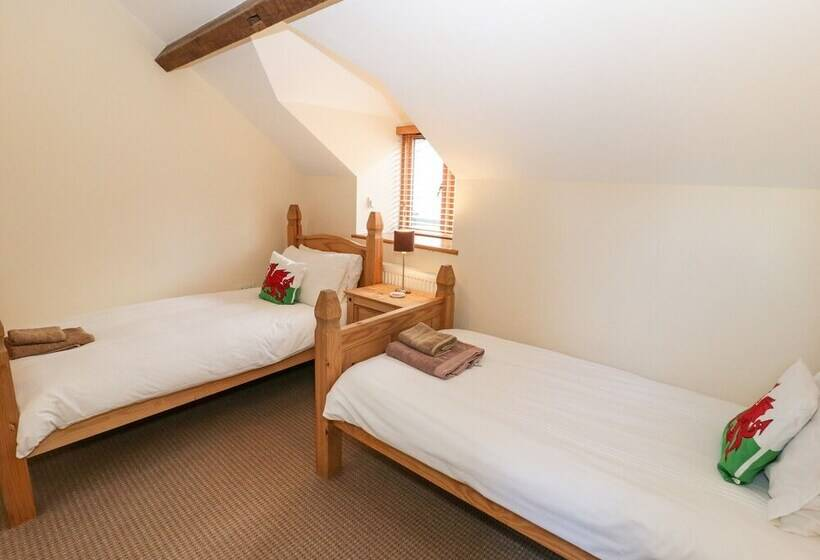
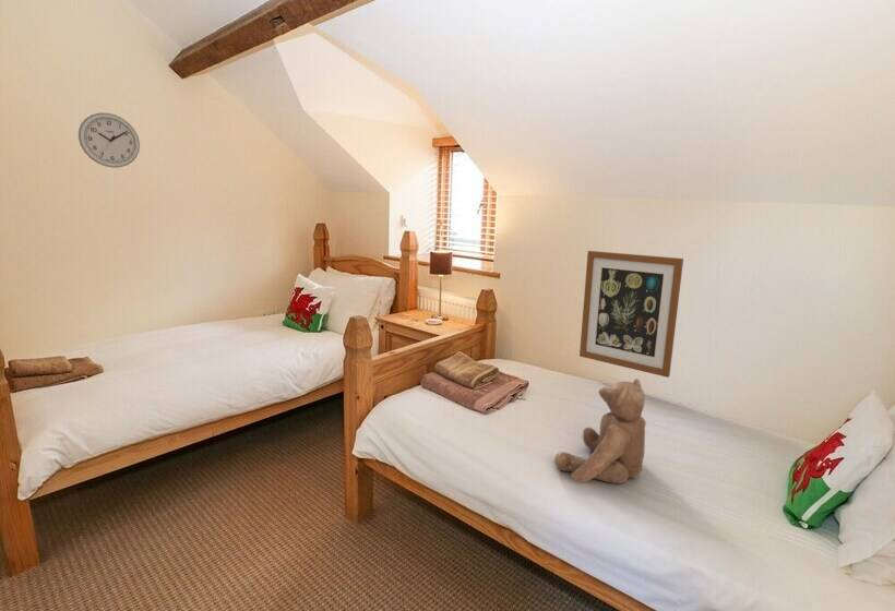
+ wall art (626, 311)
+ teddy bear (606, 422)
+ wall clock (110, 140)
